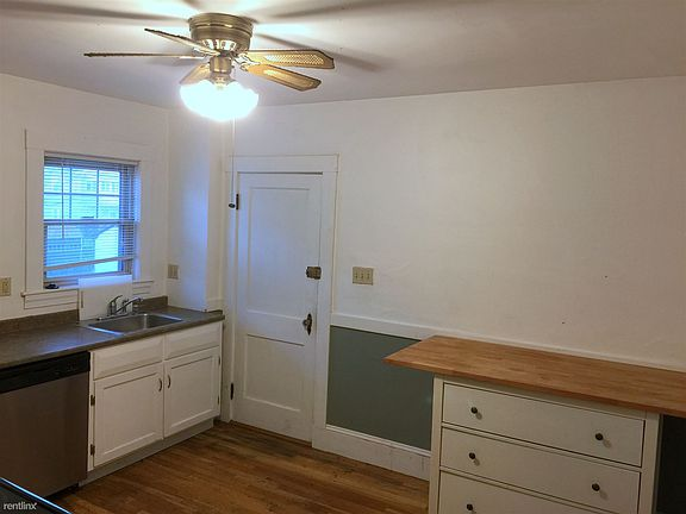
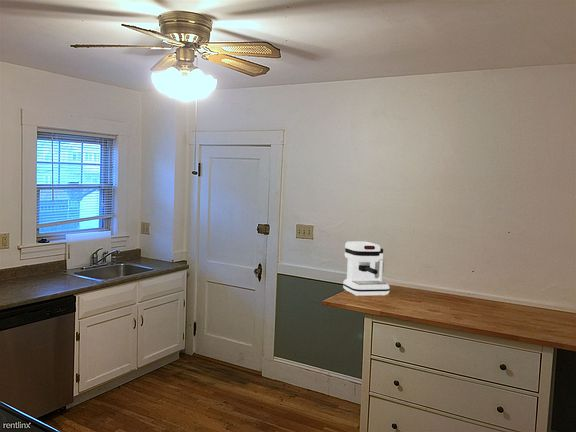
+ coffee maker (366, 268)
